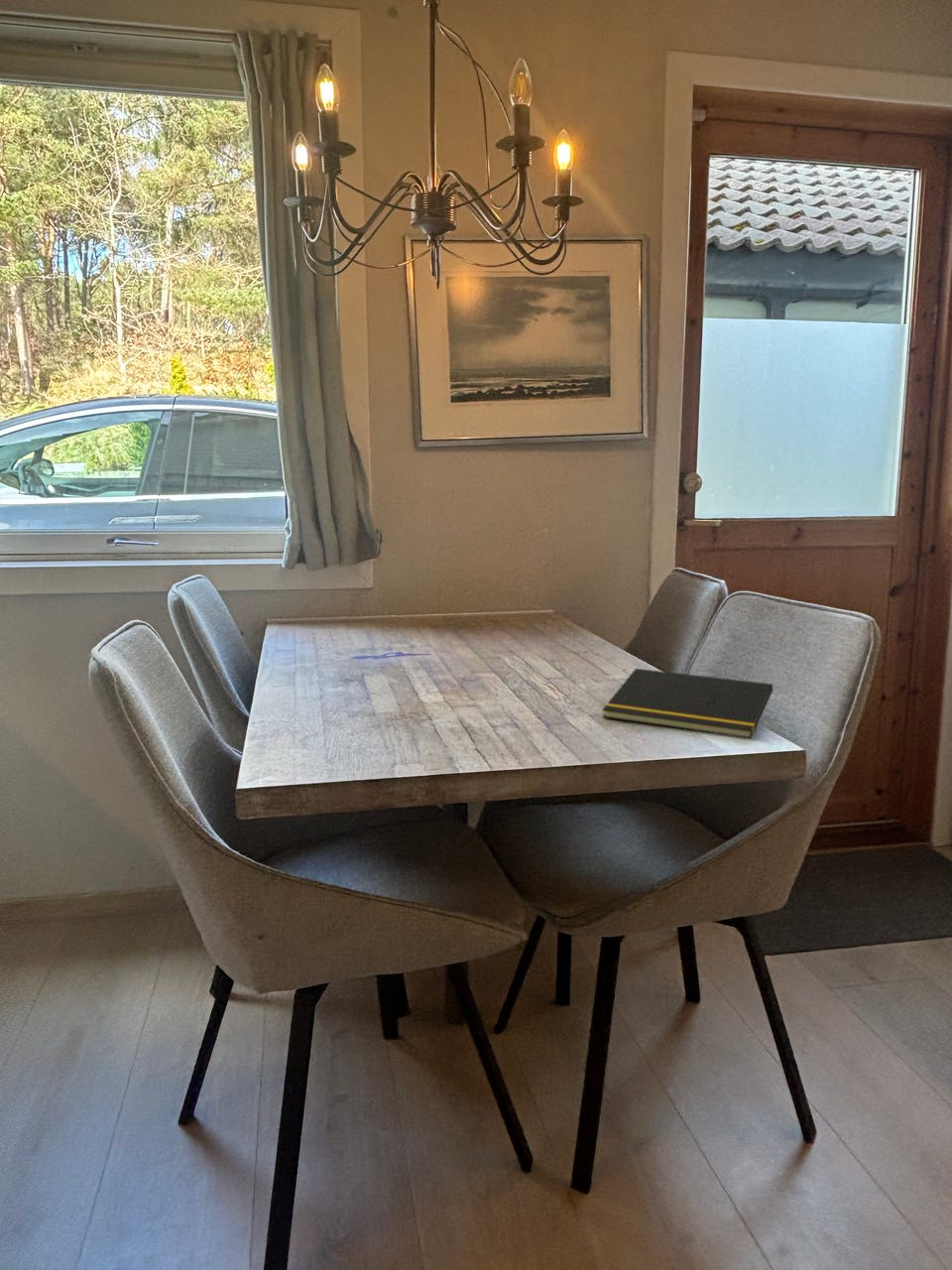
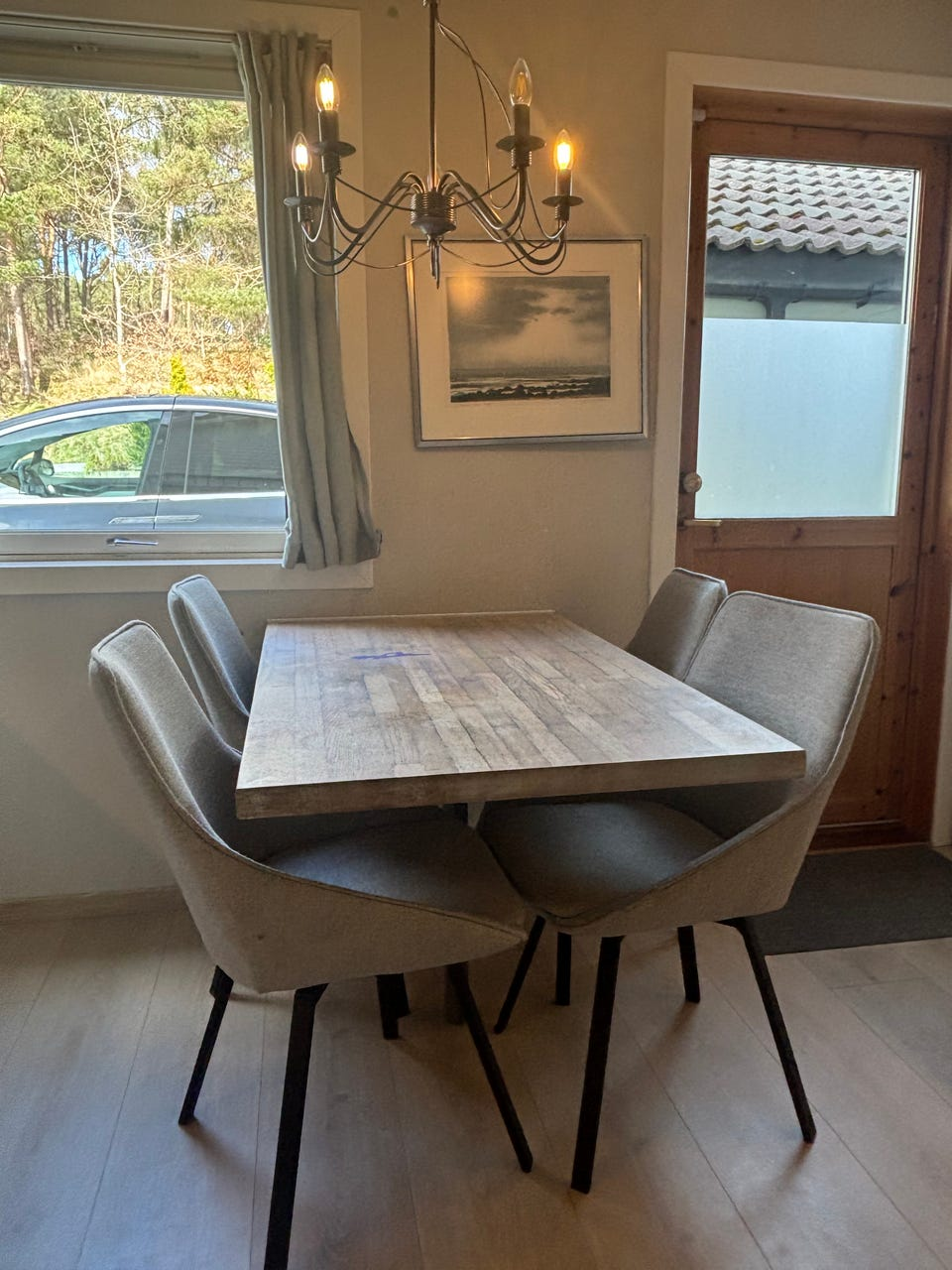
- notepad (688, 700)
